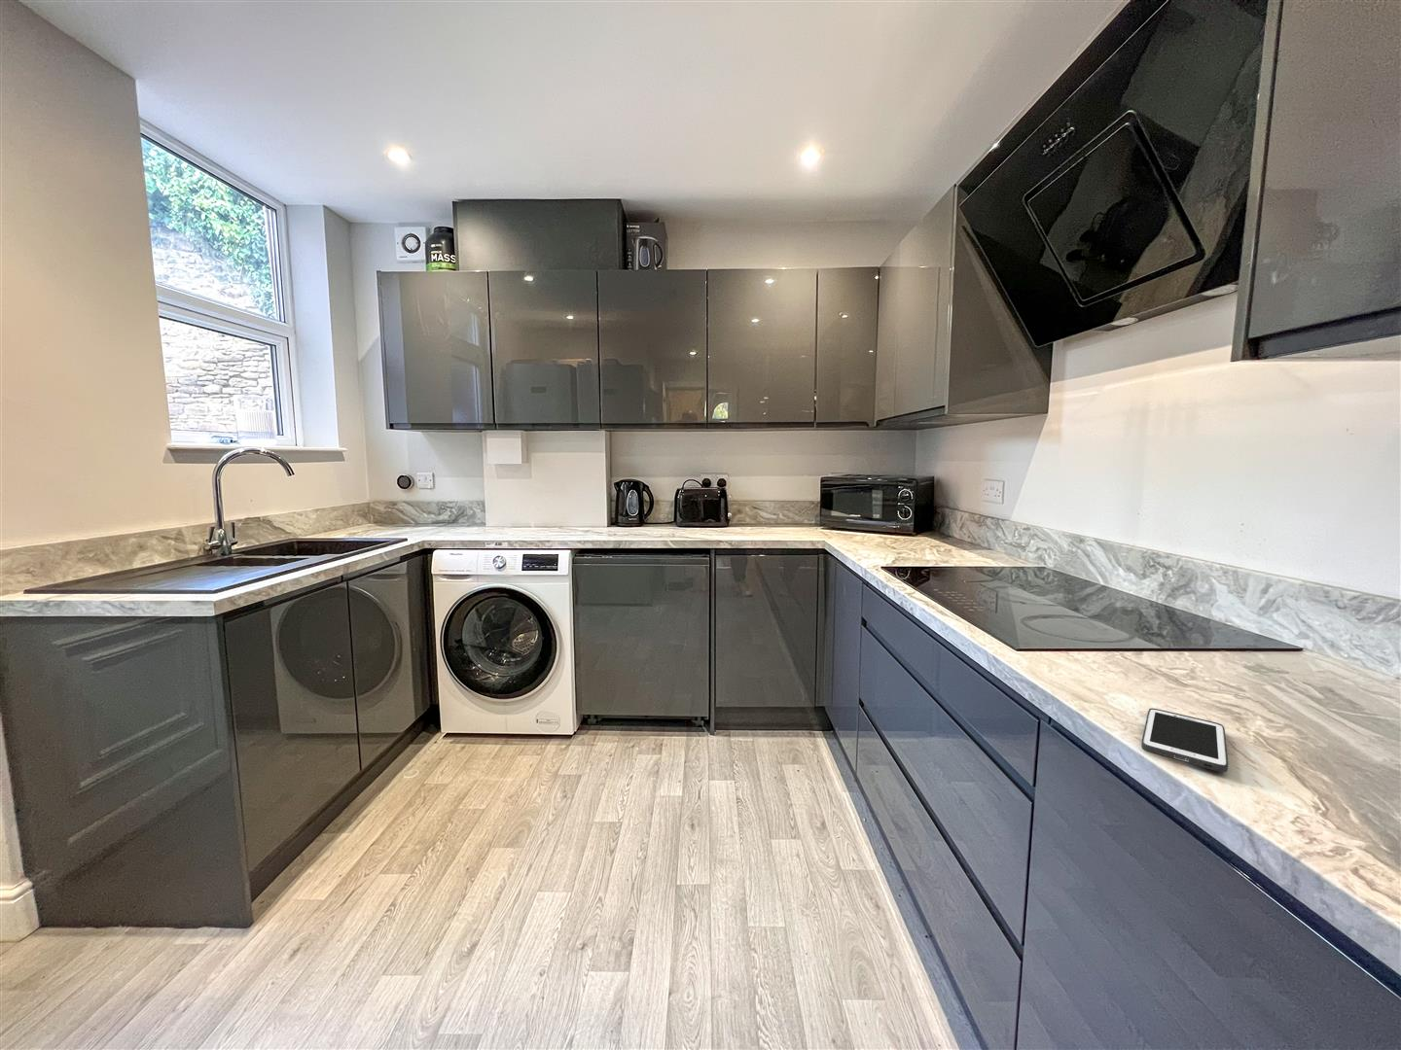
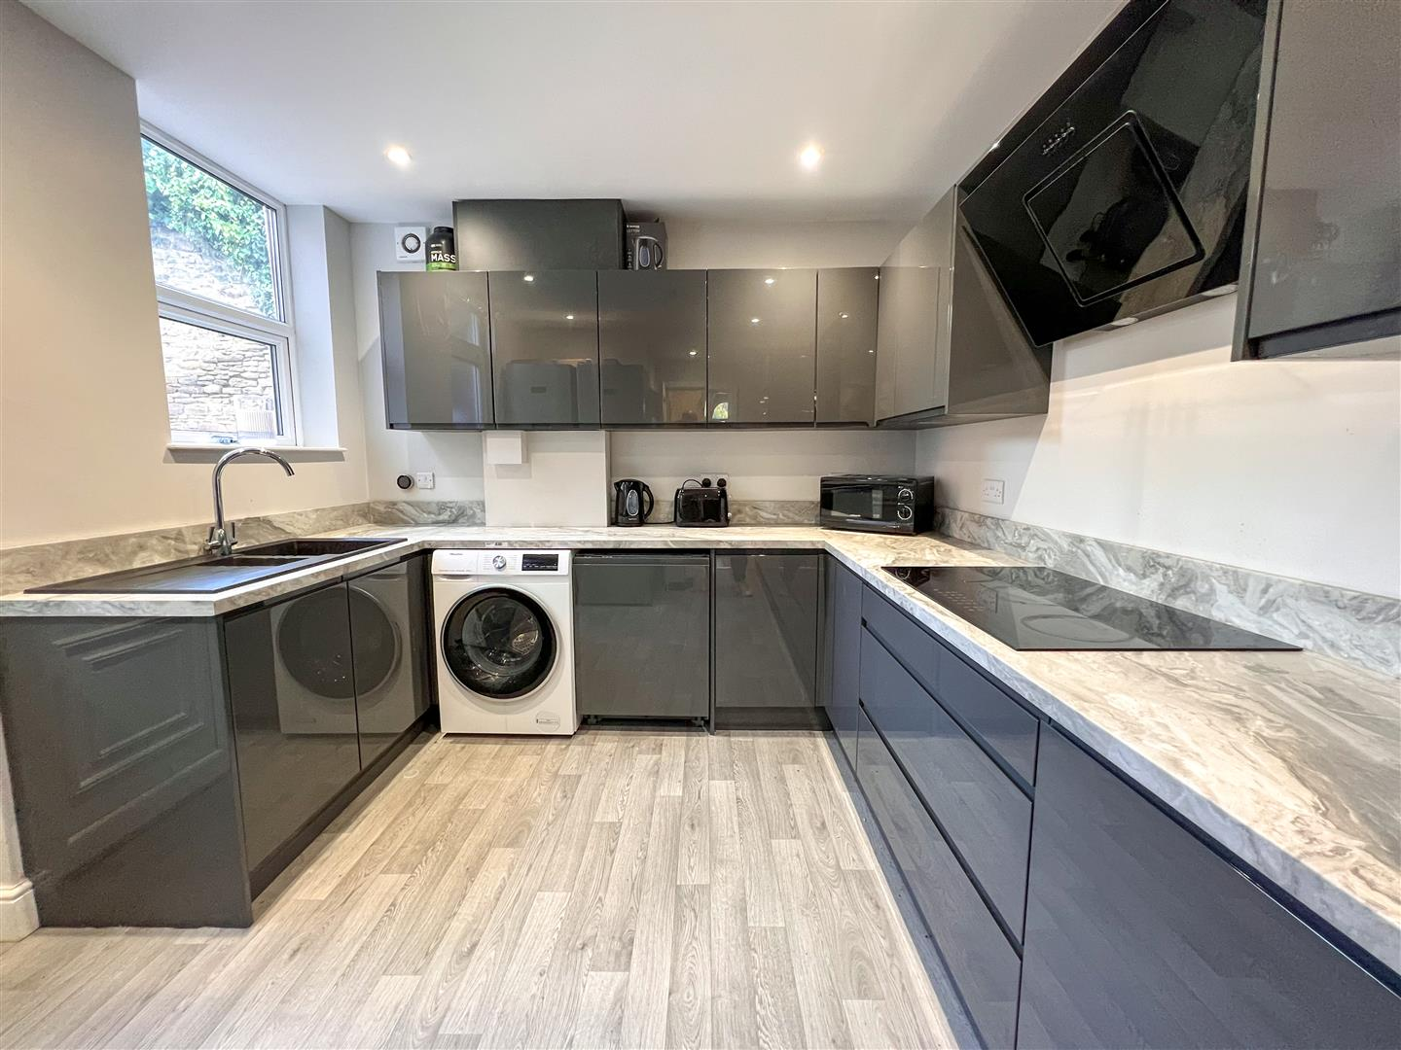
- cell phone (1183, 737)
